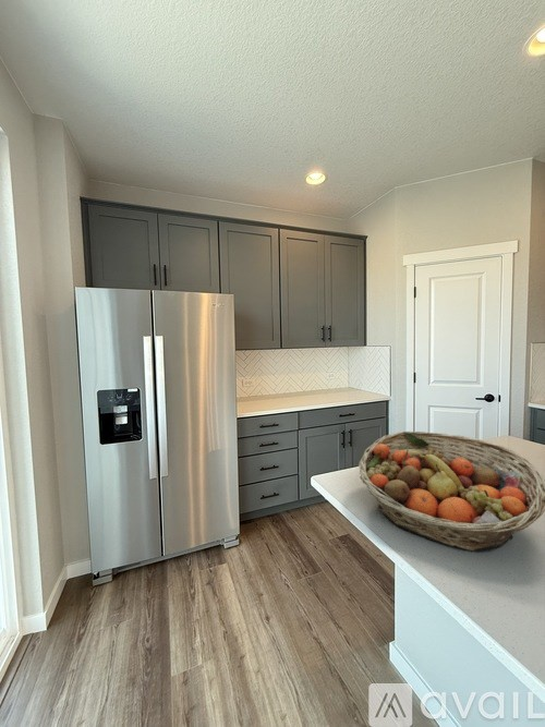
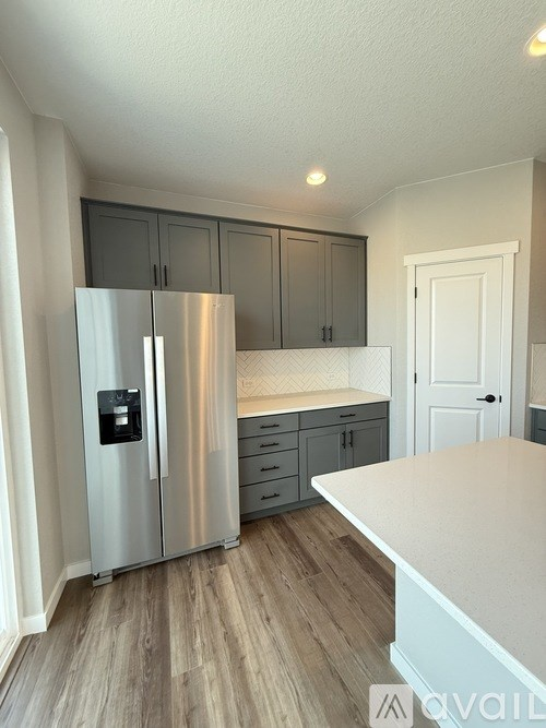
- fruit basket (439, 482)
